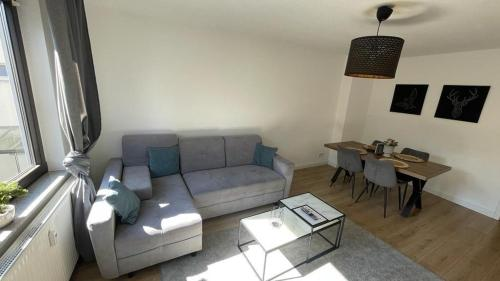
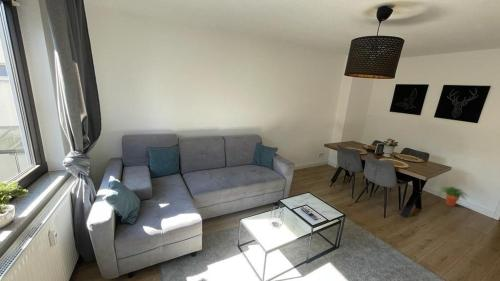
+ potted plant (452, 196)
